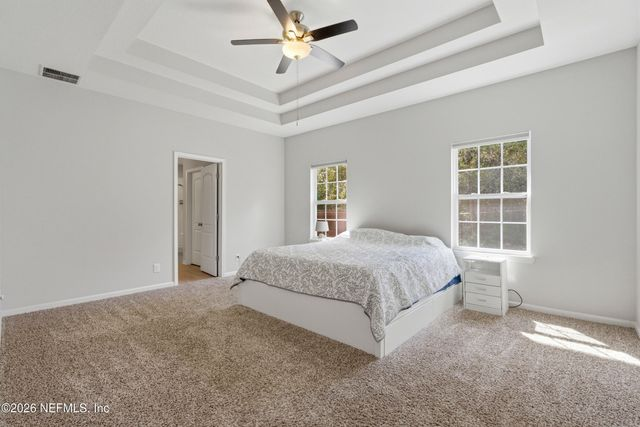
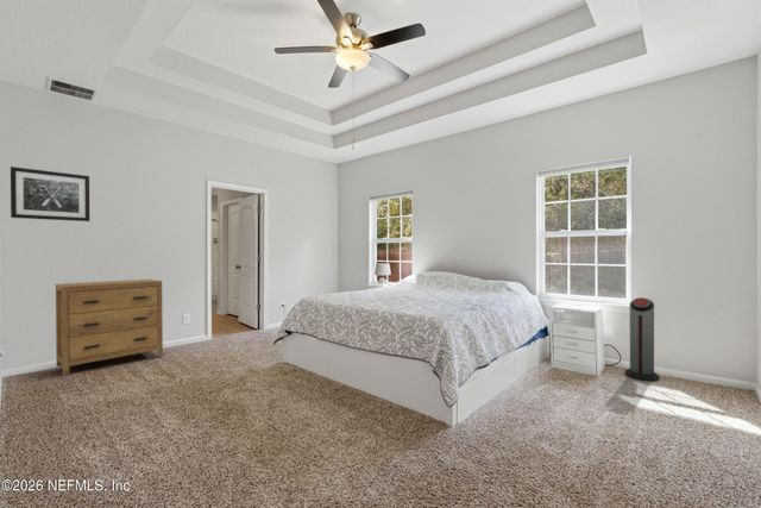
+ air purifier (641, 337)
+ wall art (52, 195)
+ dresser (112, 321)
